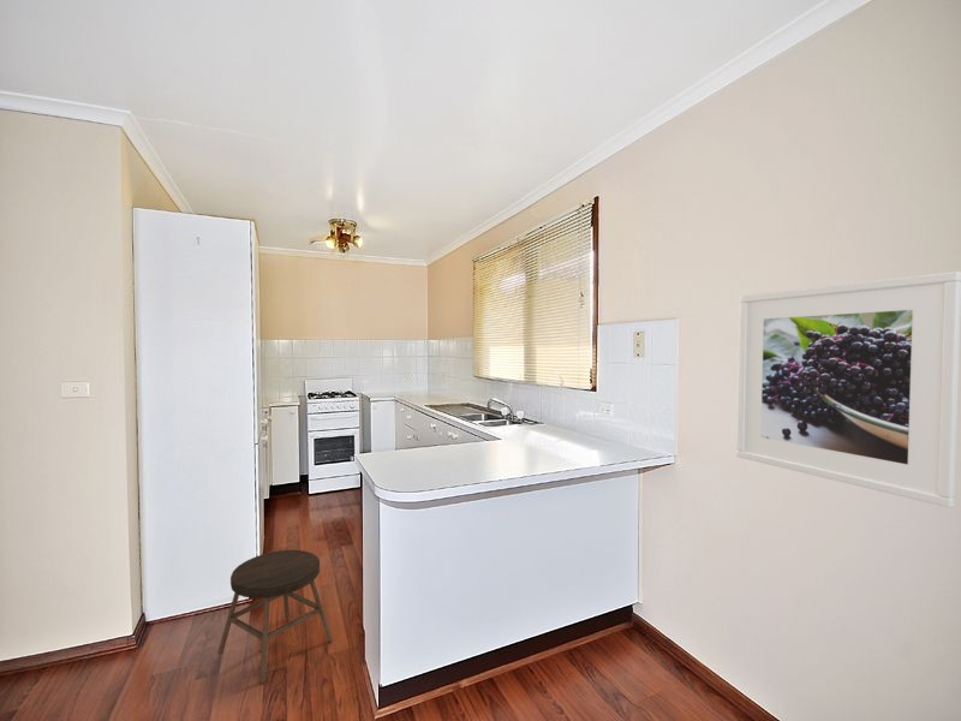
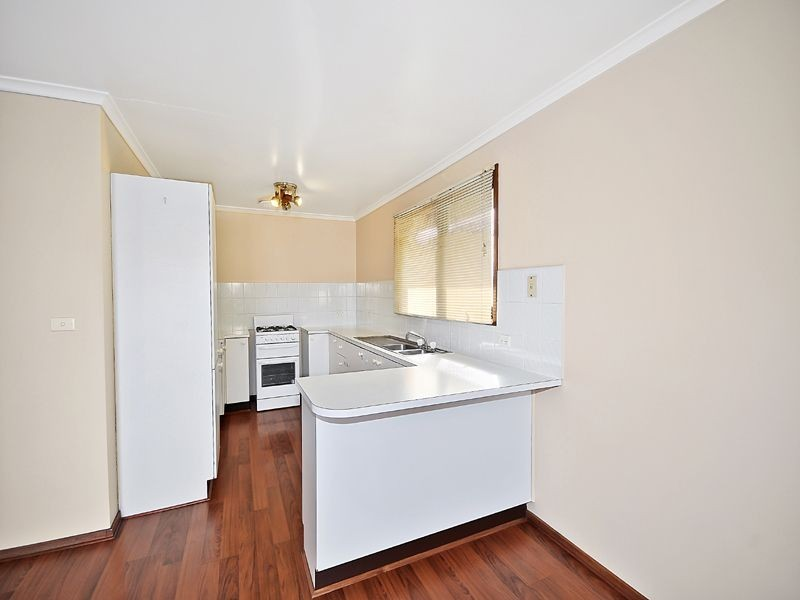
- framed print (826, 382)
- stool (283, 604)
